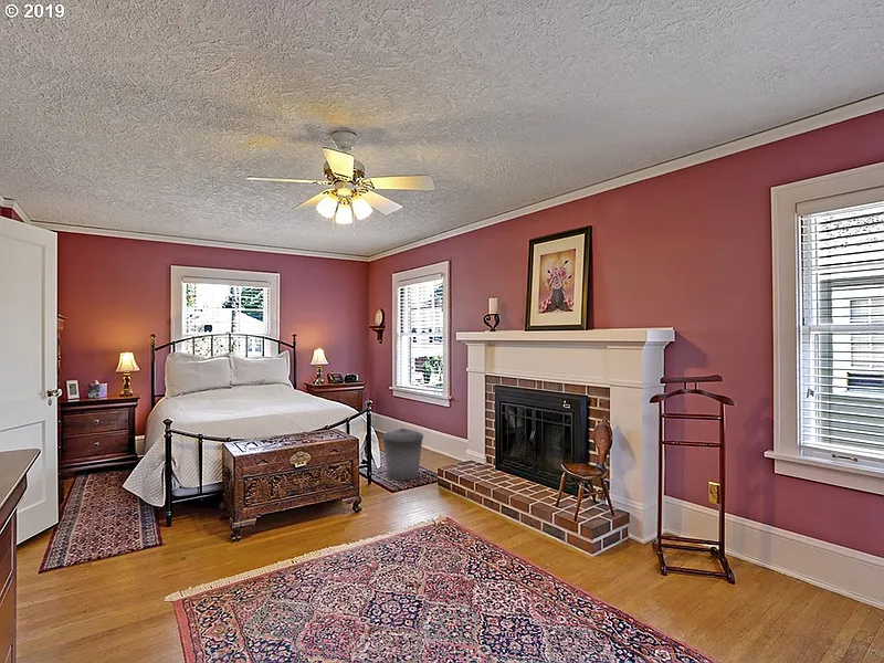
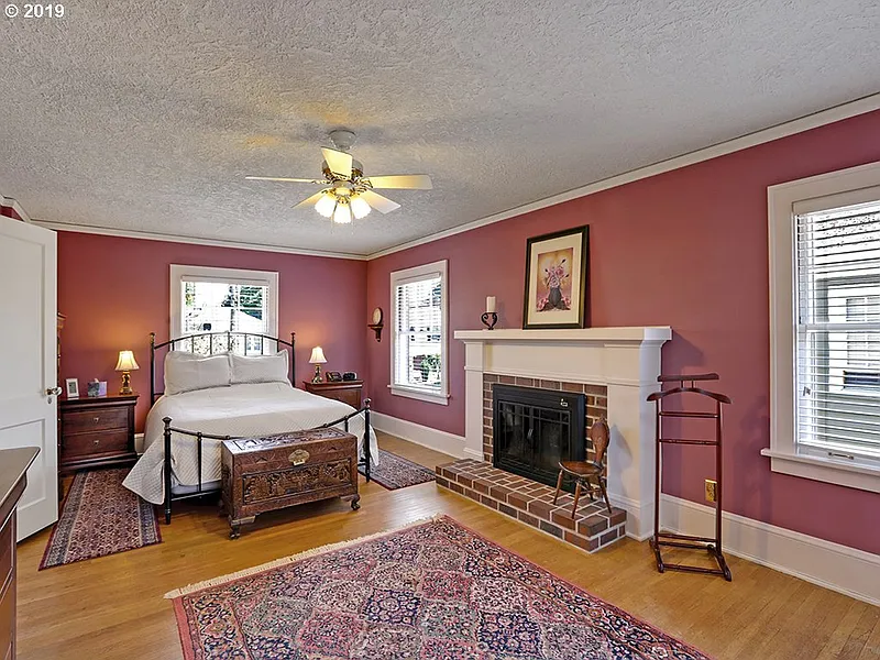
- trash can (402, 452)
